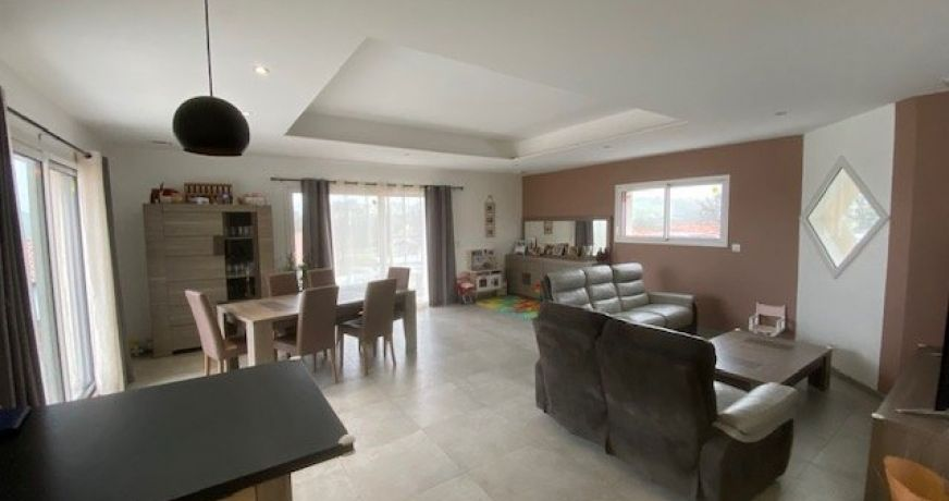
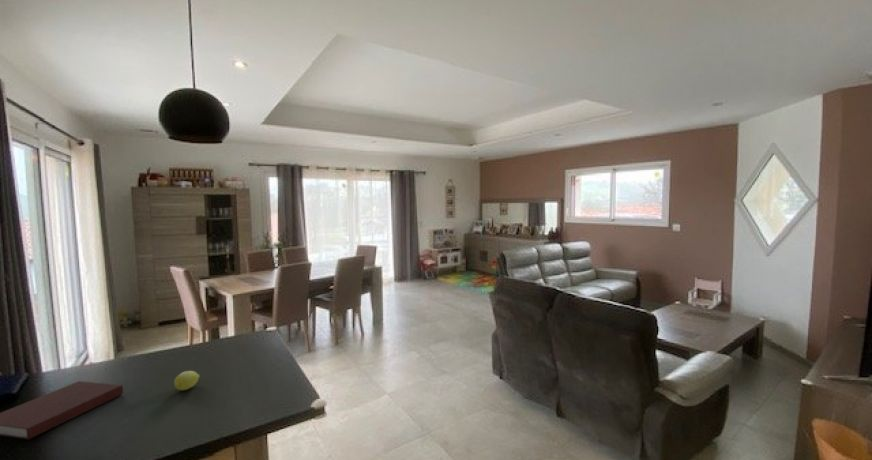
+ fruit (186, 379)
+ notebook (57, 406)
